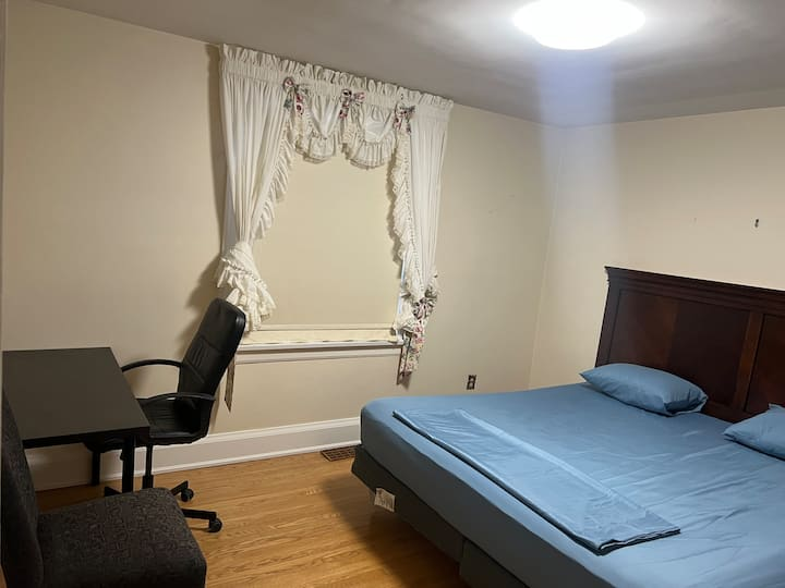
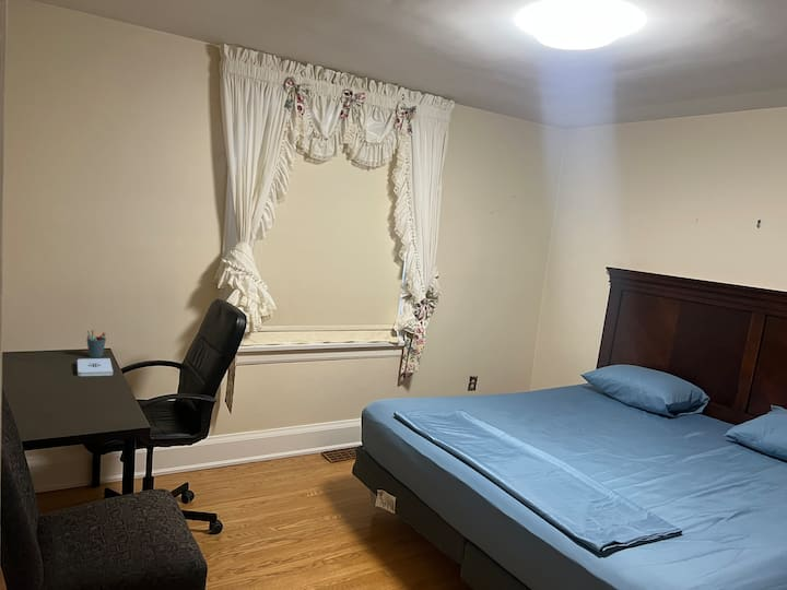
+ notepad (94, 366)
+ pen holder (95, 342)
